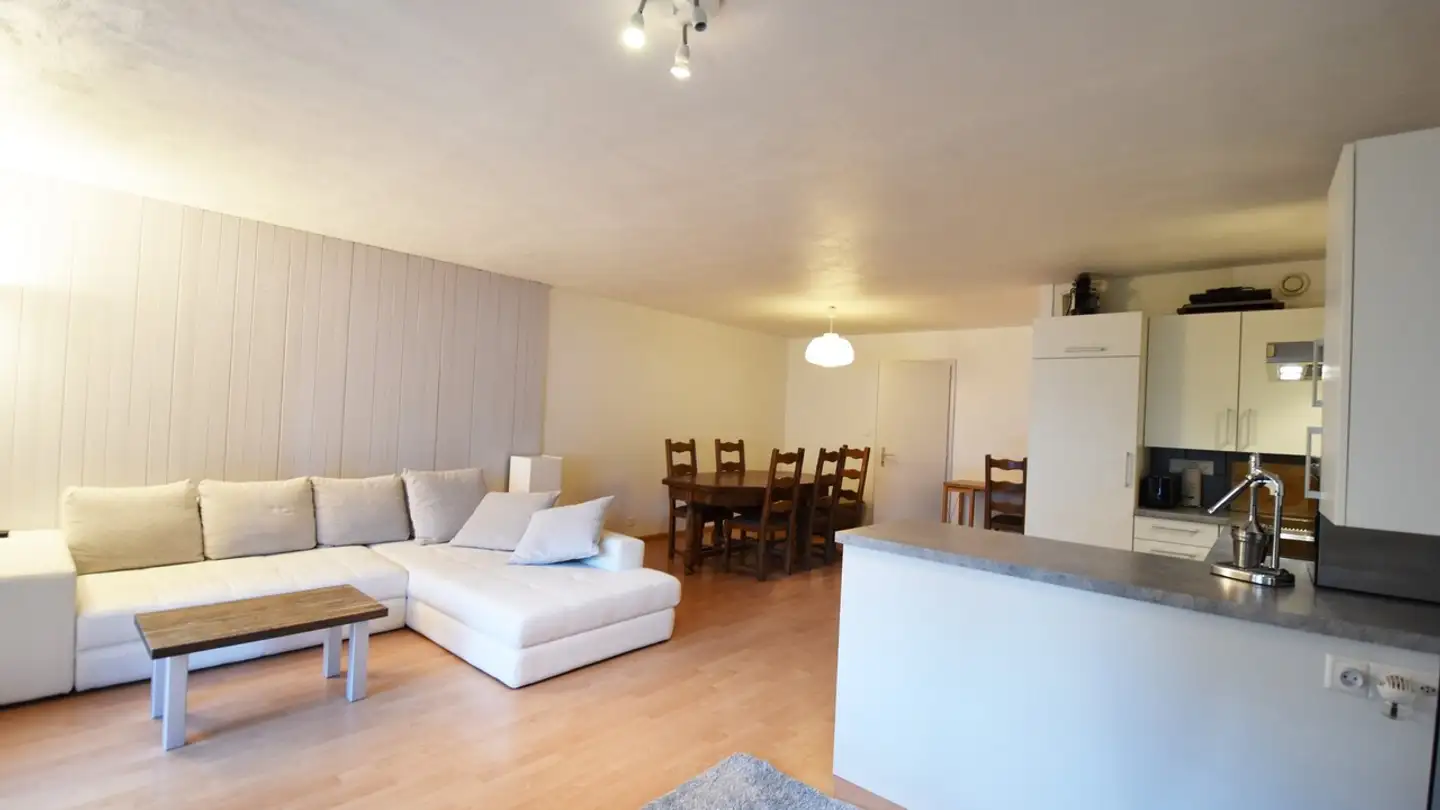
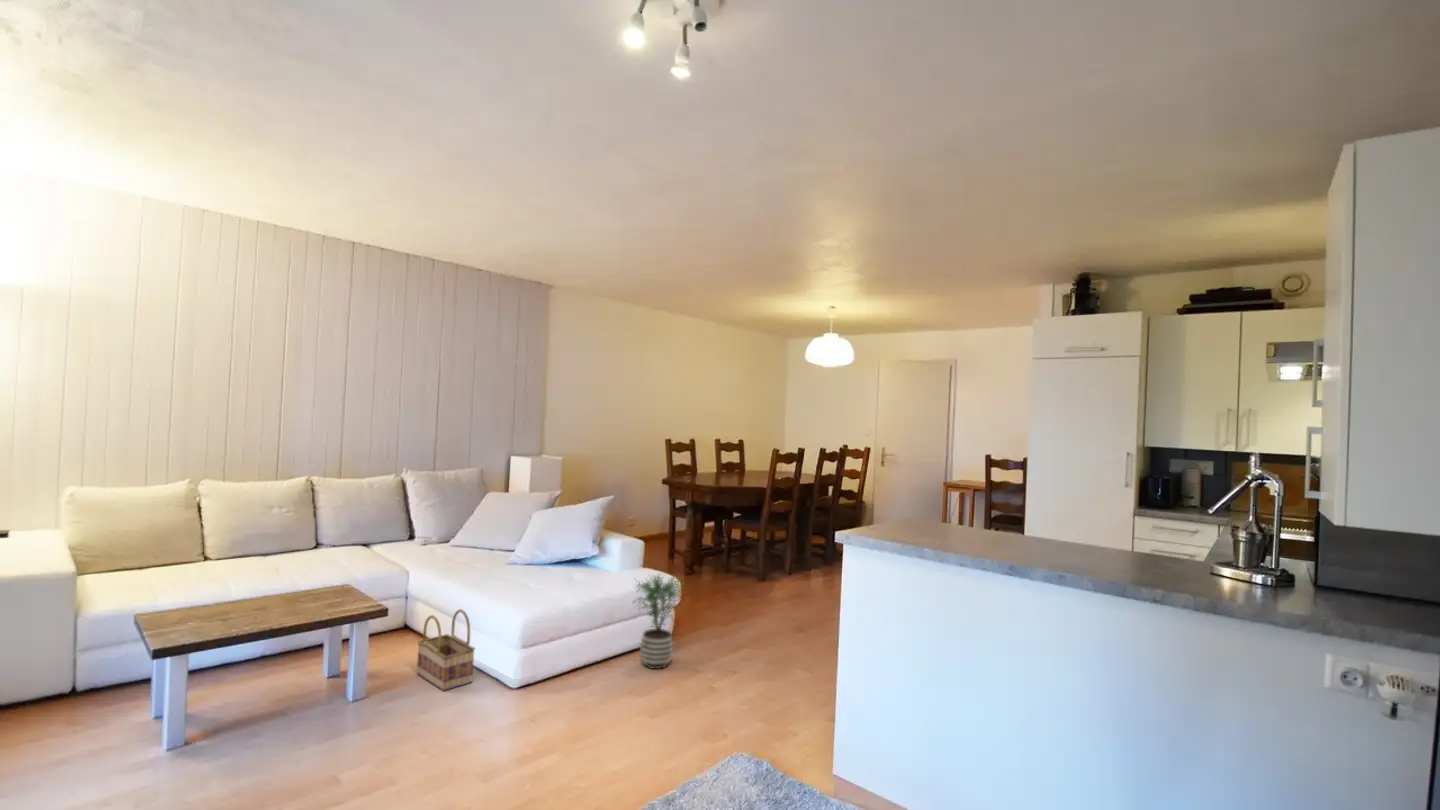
+ potted plant (657, 620)
+ basket (446, 645)
